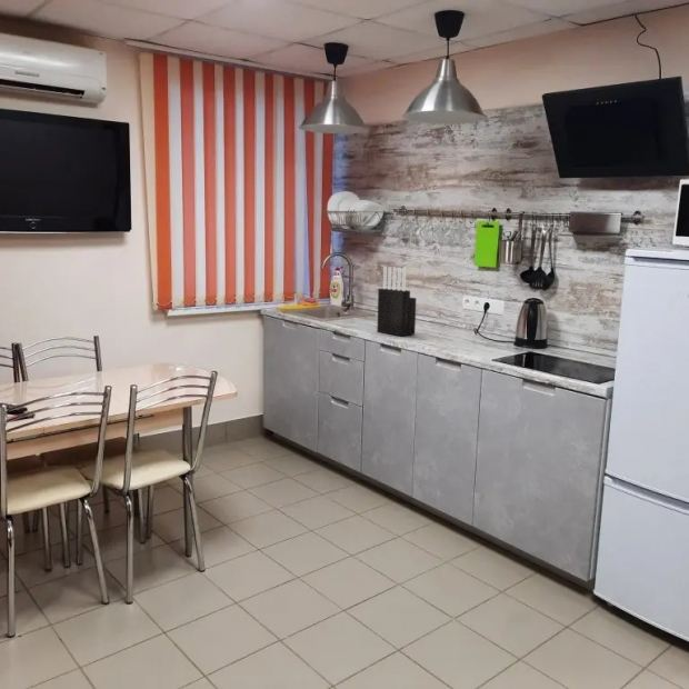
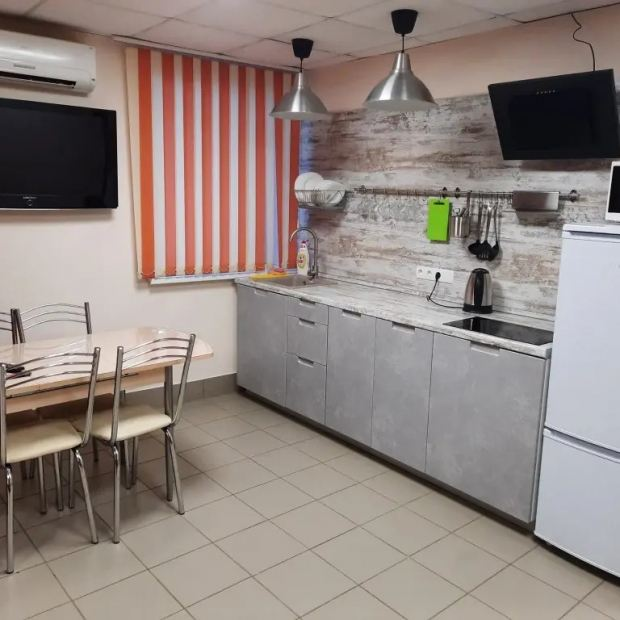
- knife block (398, 300)
